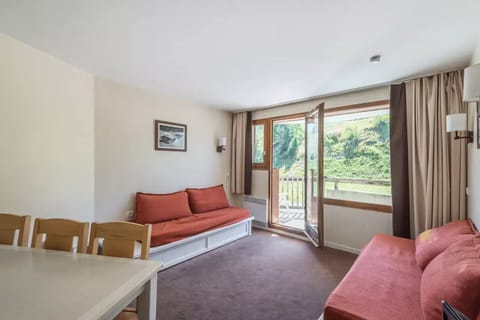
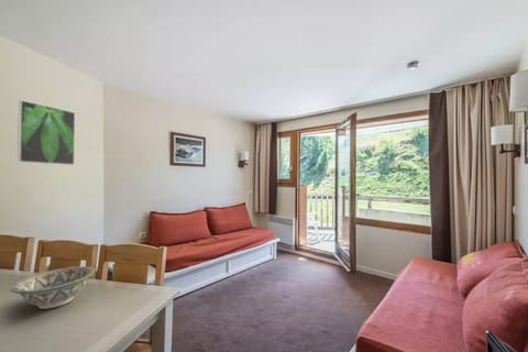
+ decorative bowl (55, 289)
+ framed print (48, 134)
